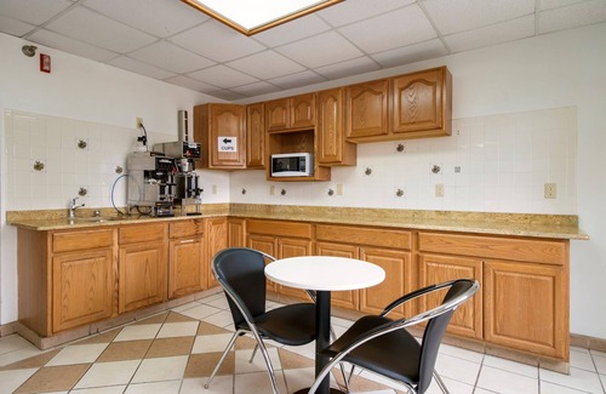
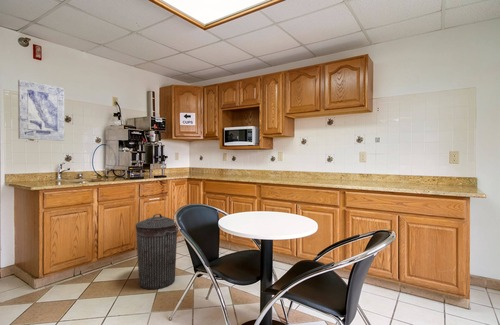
+ wall art (42, 112)
+ trash can (157, 247)
